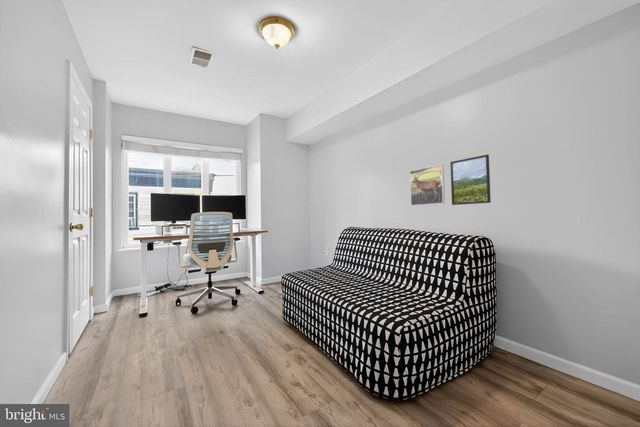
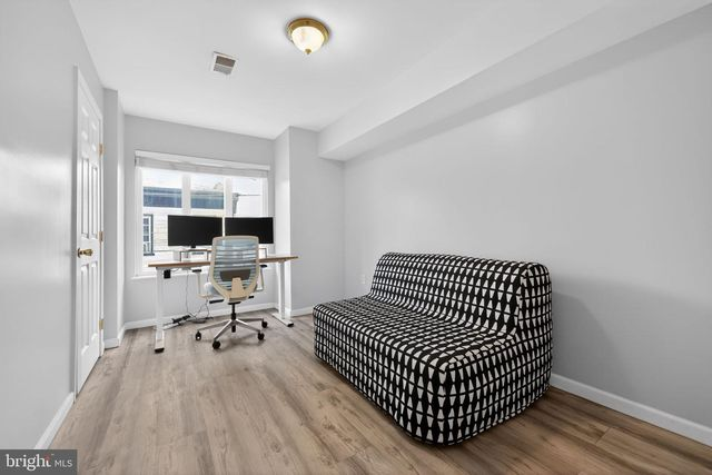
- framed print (469, 181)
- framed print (426, 186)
